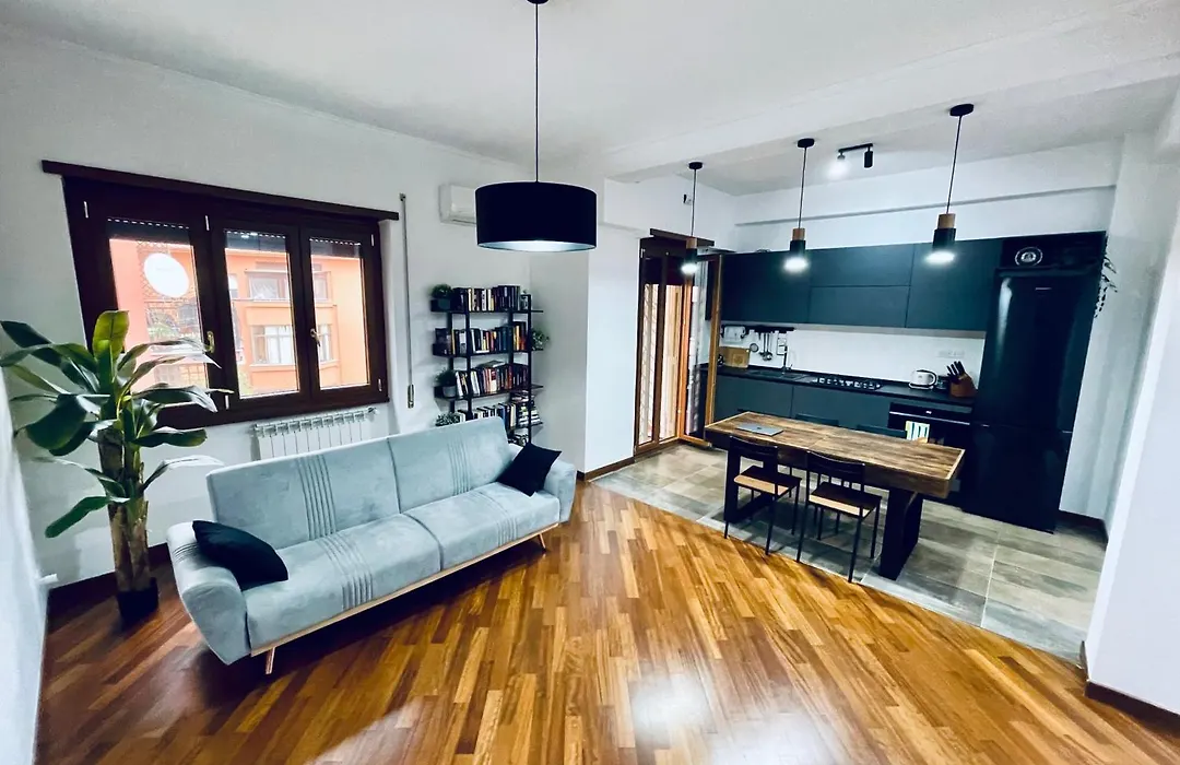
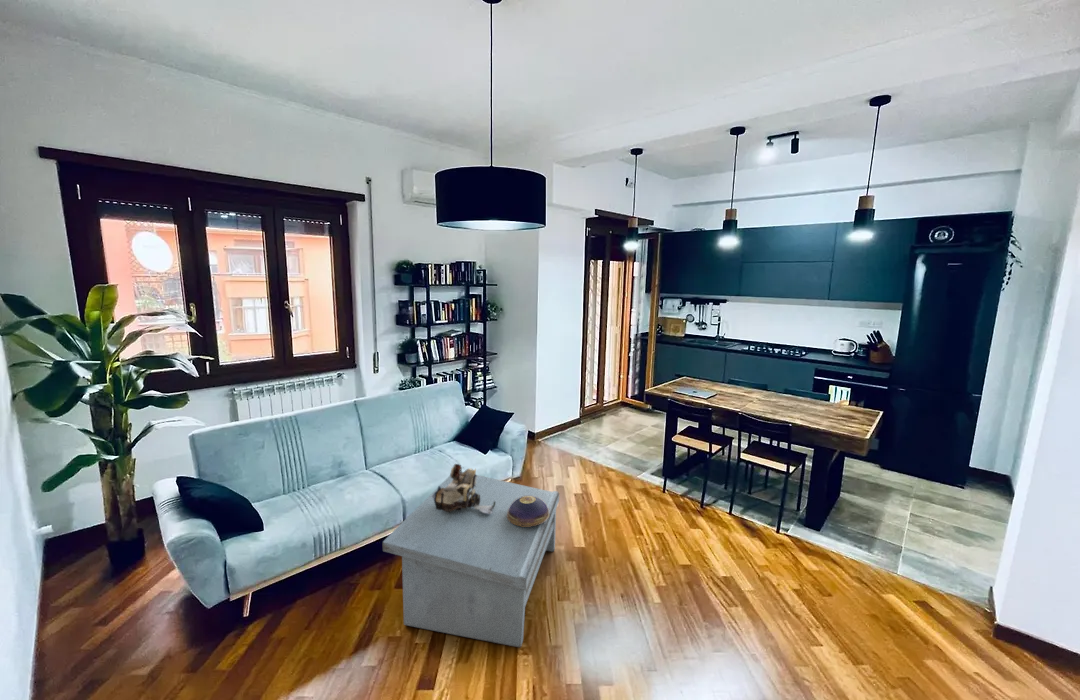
+ decorative bowl (528, 502)
+ coffee table (483, 544)
+ ruined building (464, 490)
